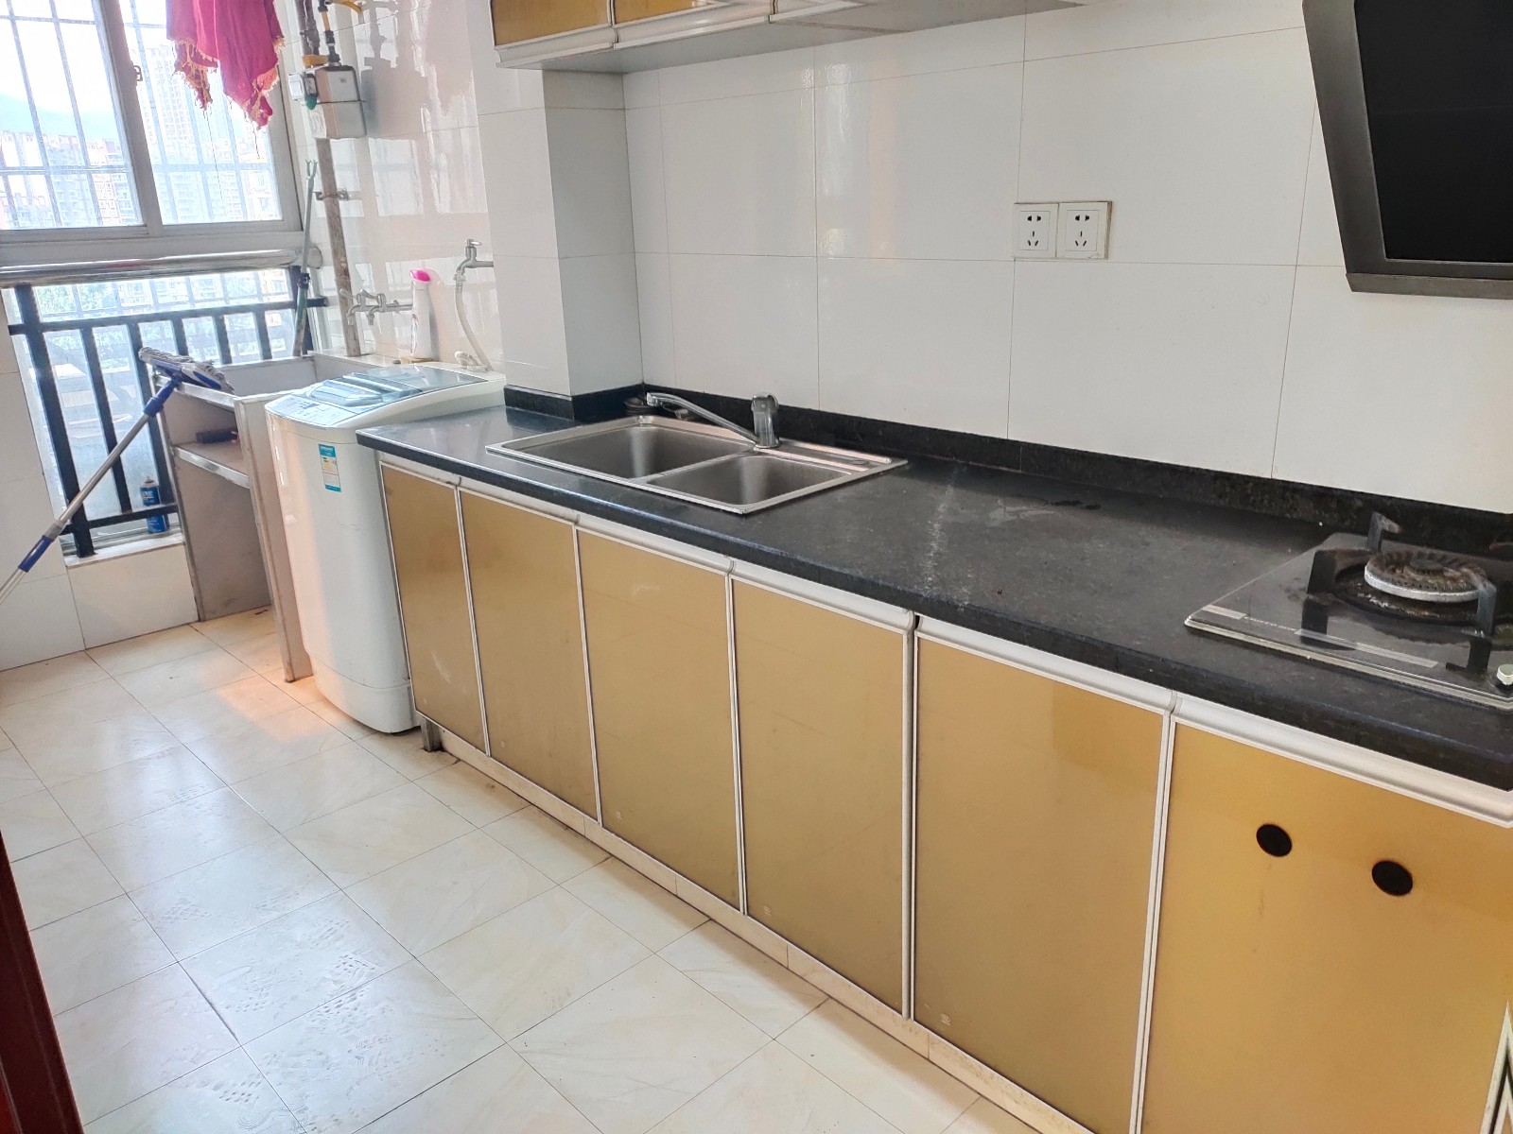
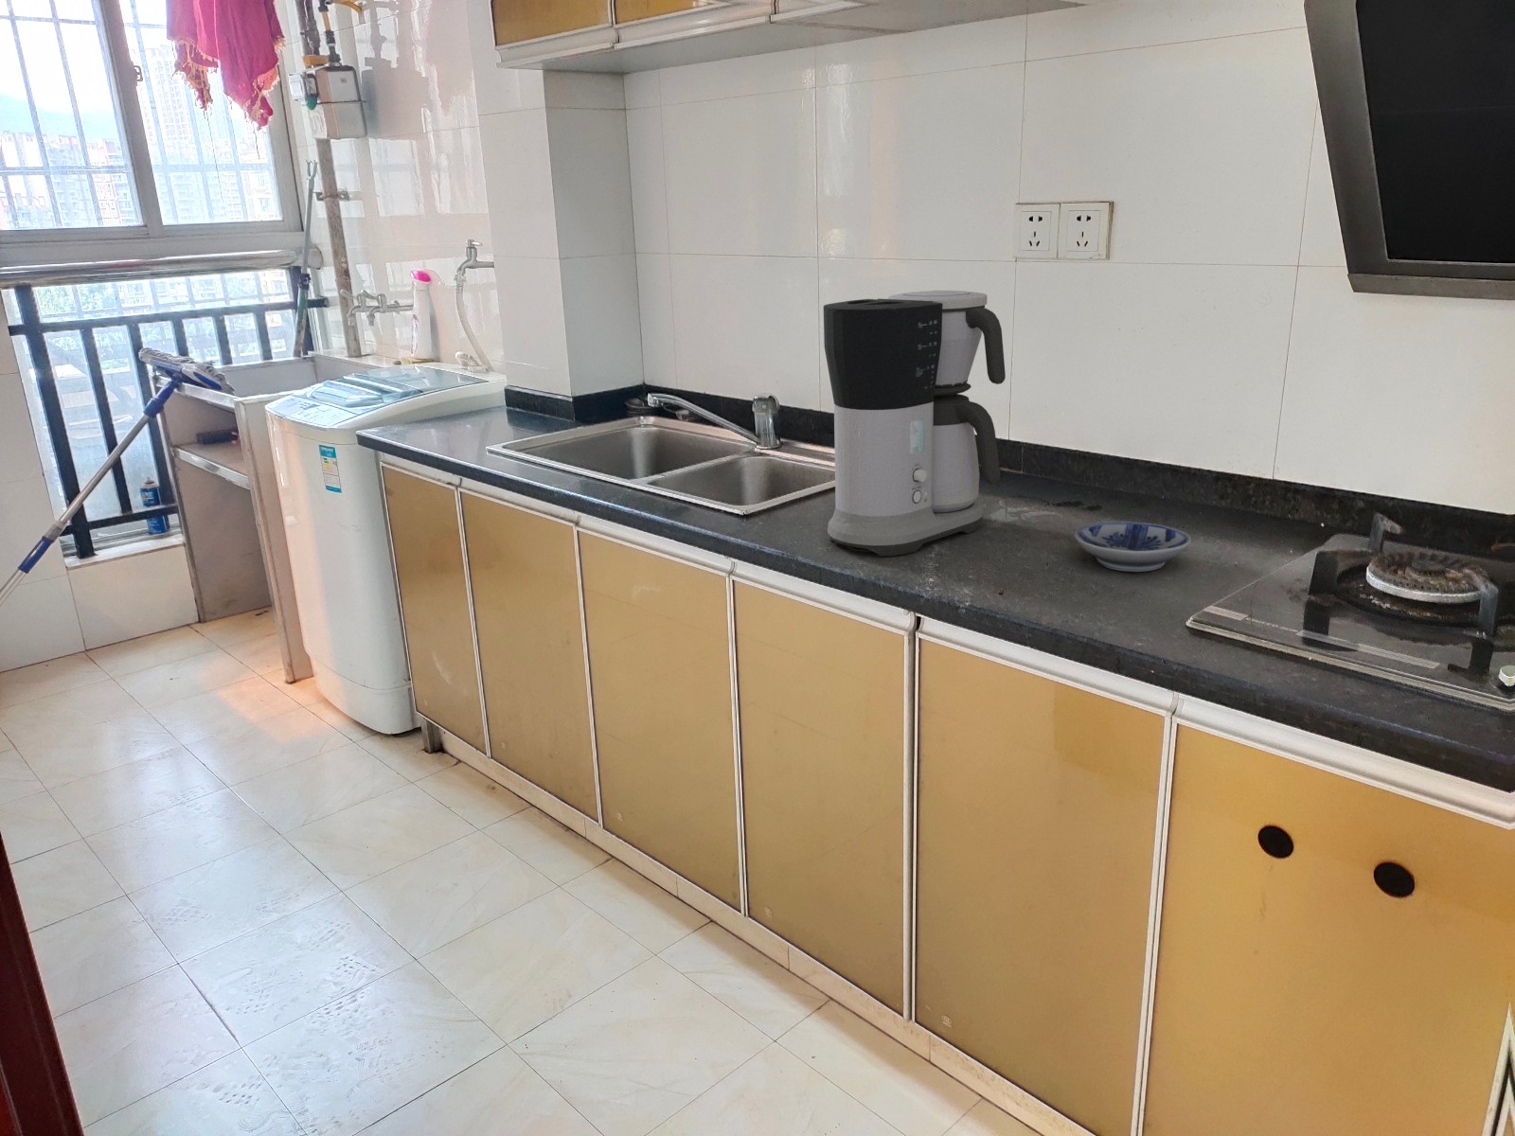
+ bowl (1131, 548)
+ coffee maker (917, 419)
